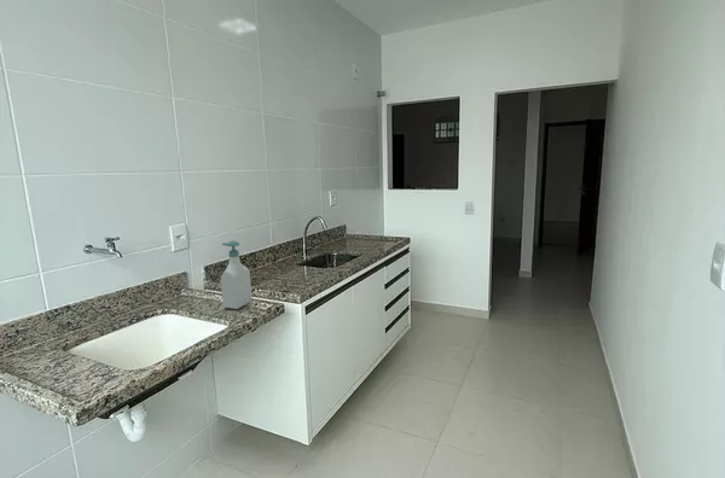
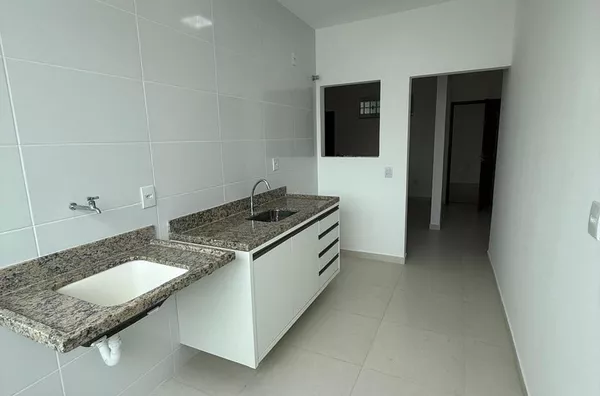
- soap bottle (233, 273)
